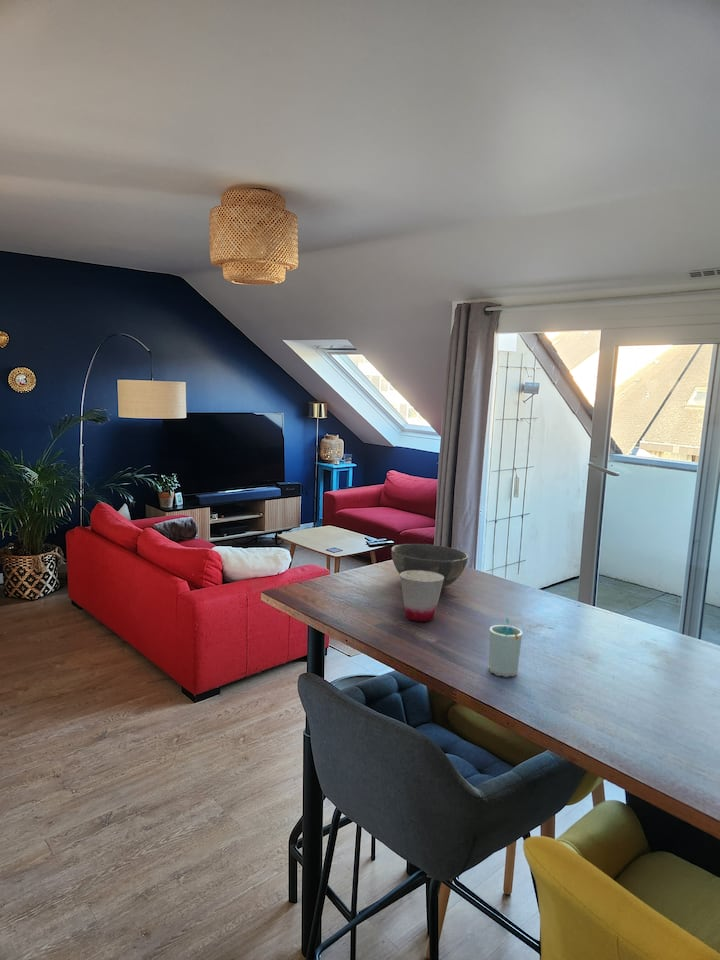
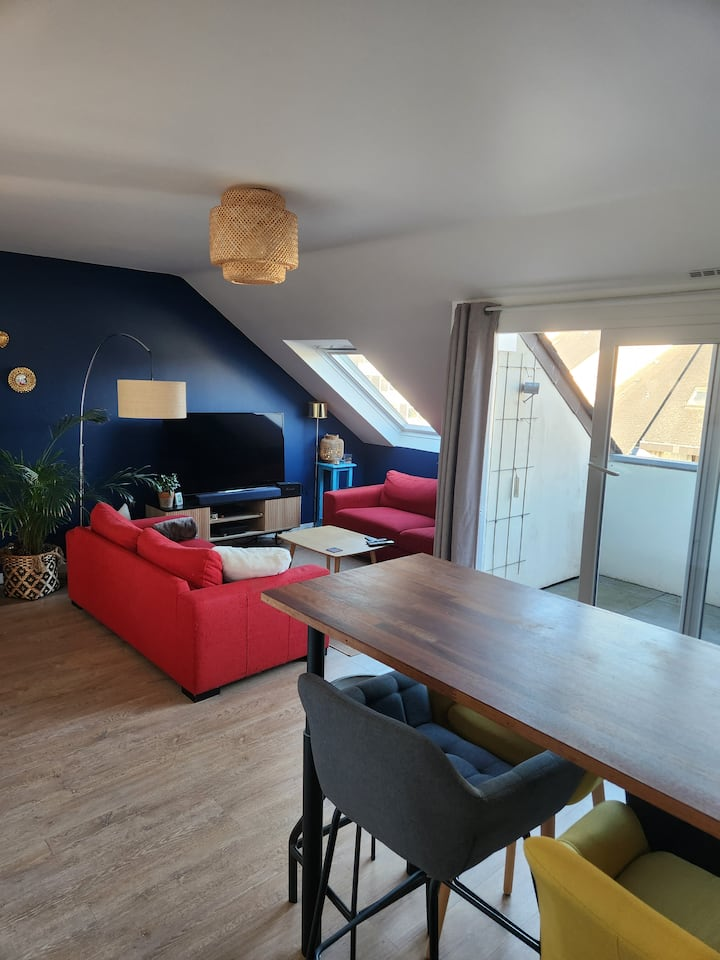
- cup (505, 646)
- cup (420, 596)
- bowl (428, 567)
